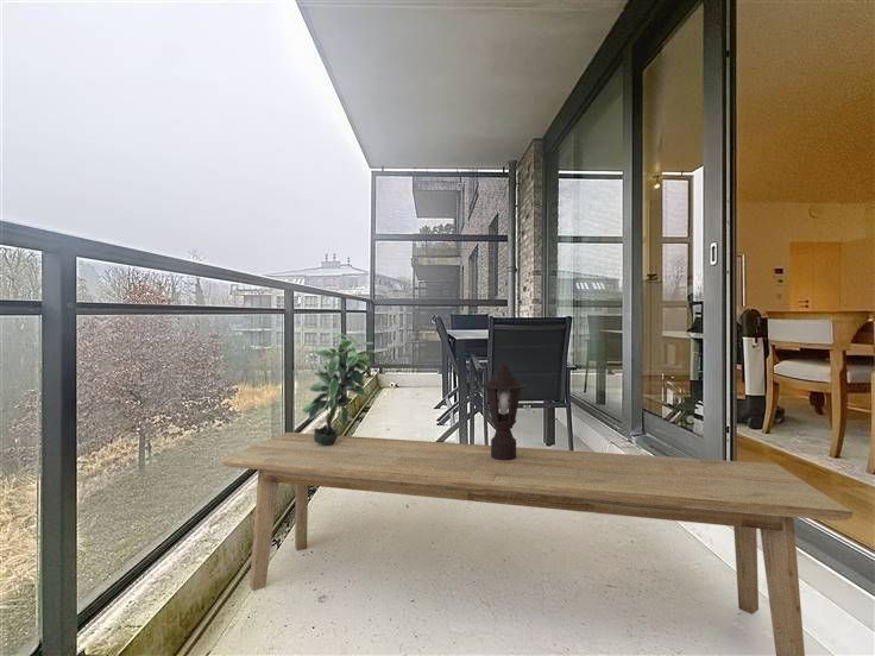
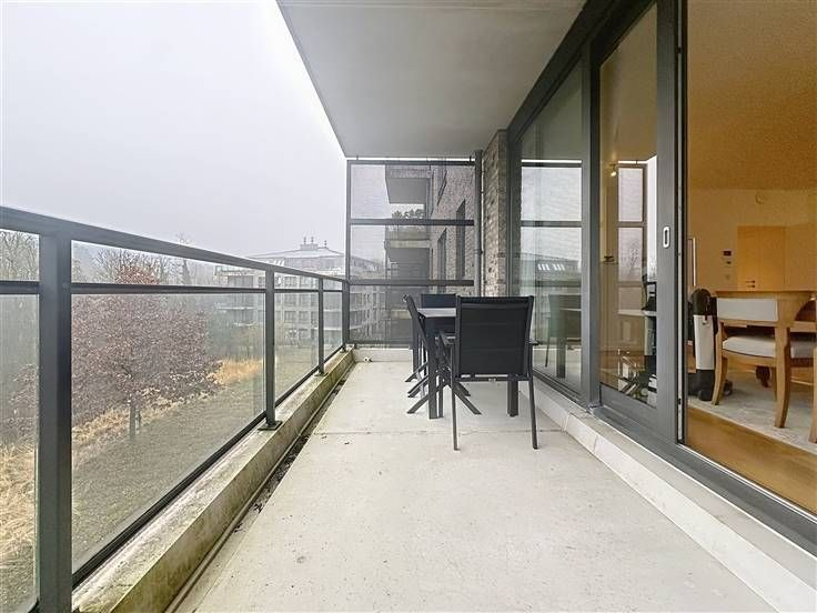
- lantern (503, 410)
- bench (495, 503)
- potted plant (340, 389)
